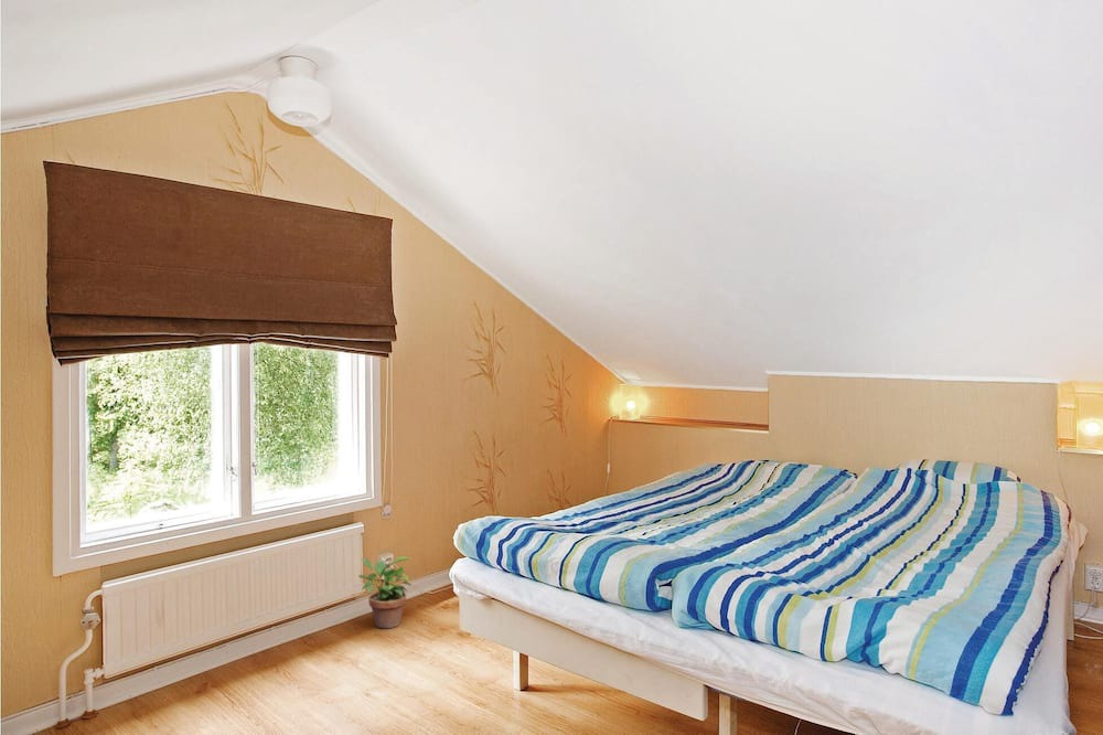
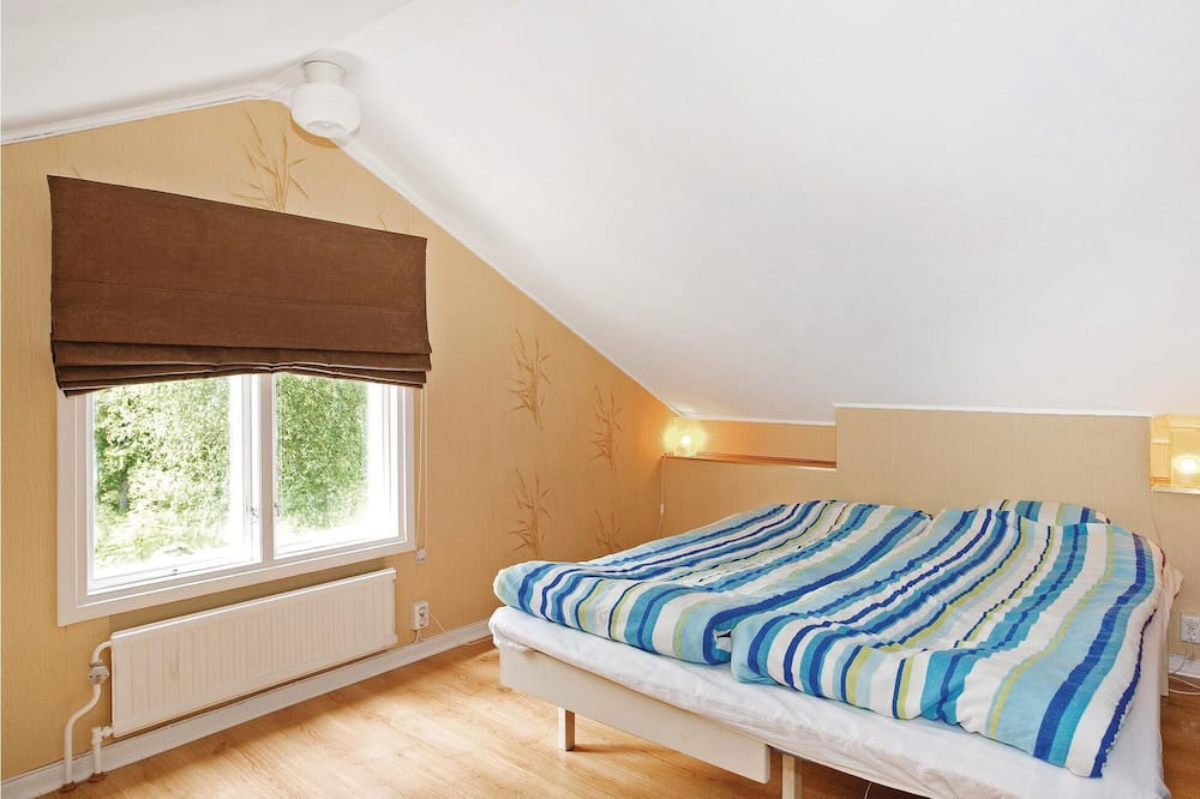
- potted plant (379, 590)
